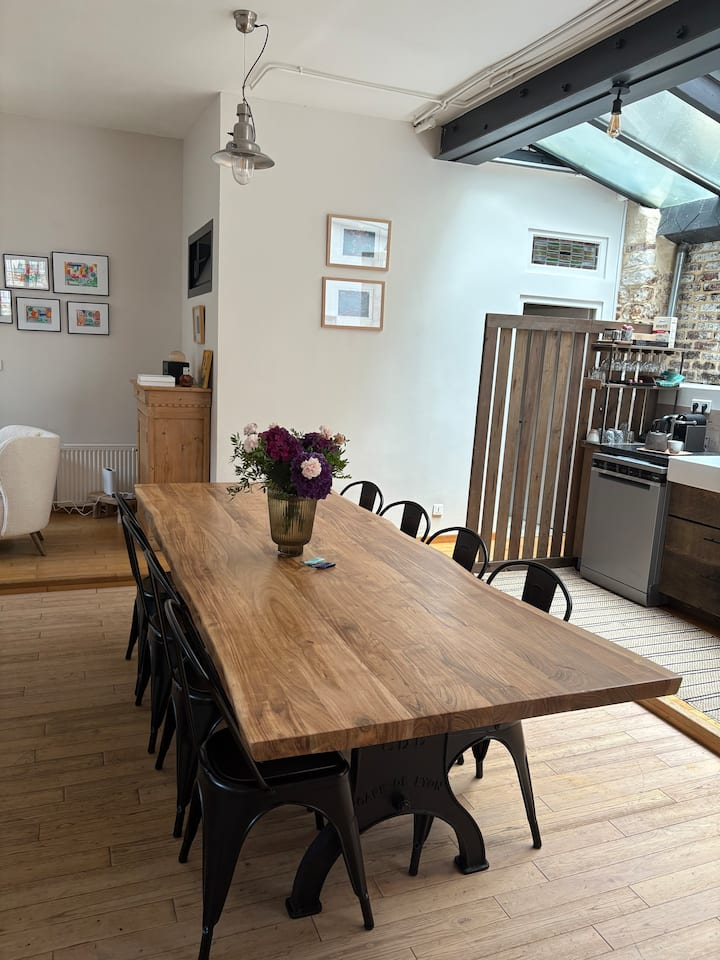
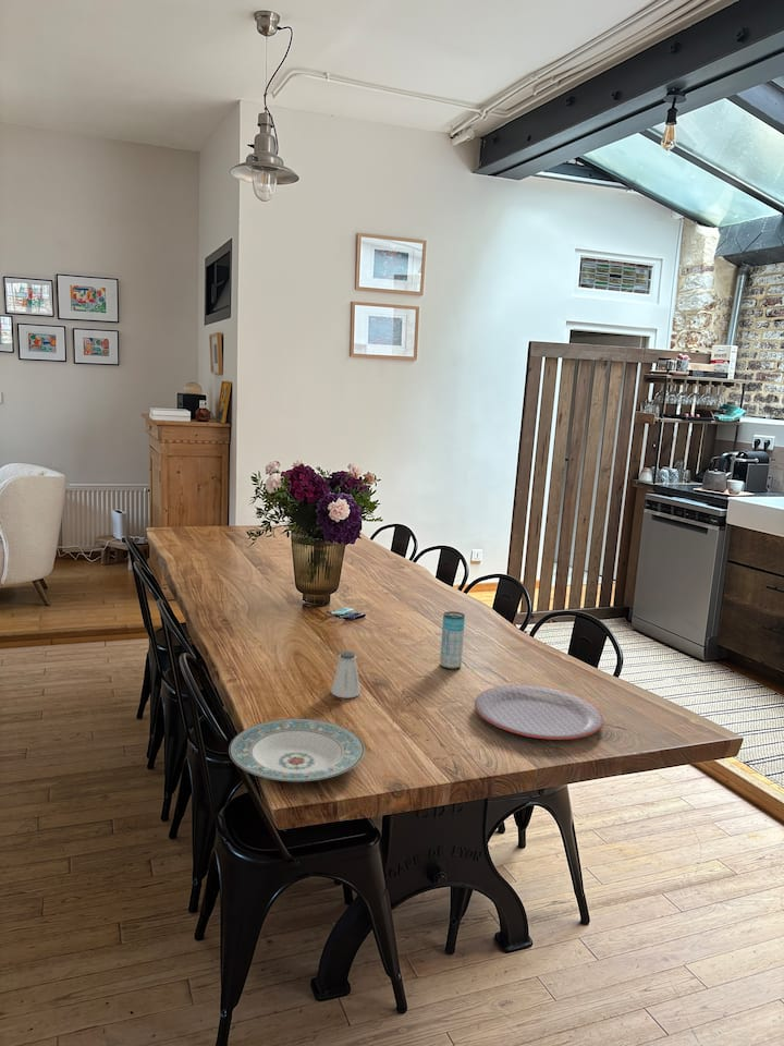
+ saltshaker (346, 672)
+ beverage can (452, 641)
+ plate (296, 754)
+ plate (538, 714)
